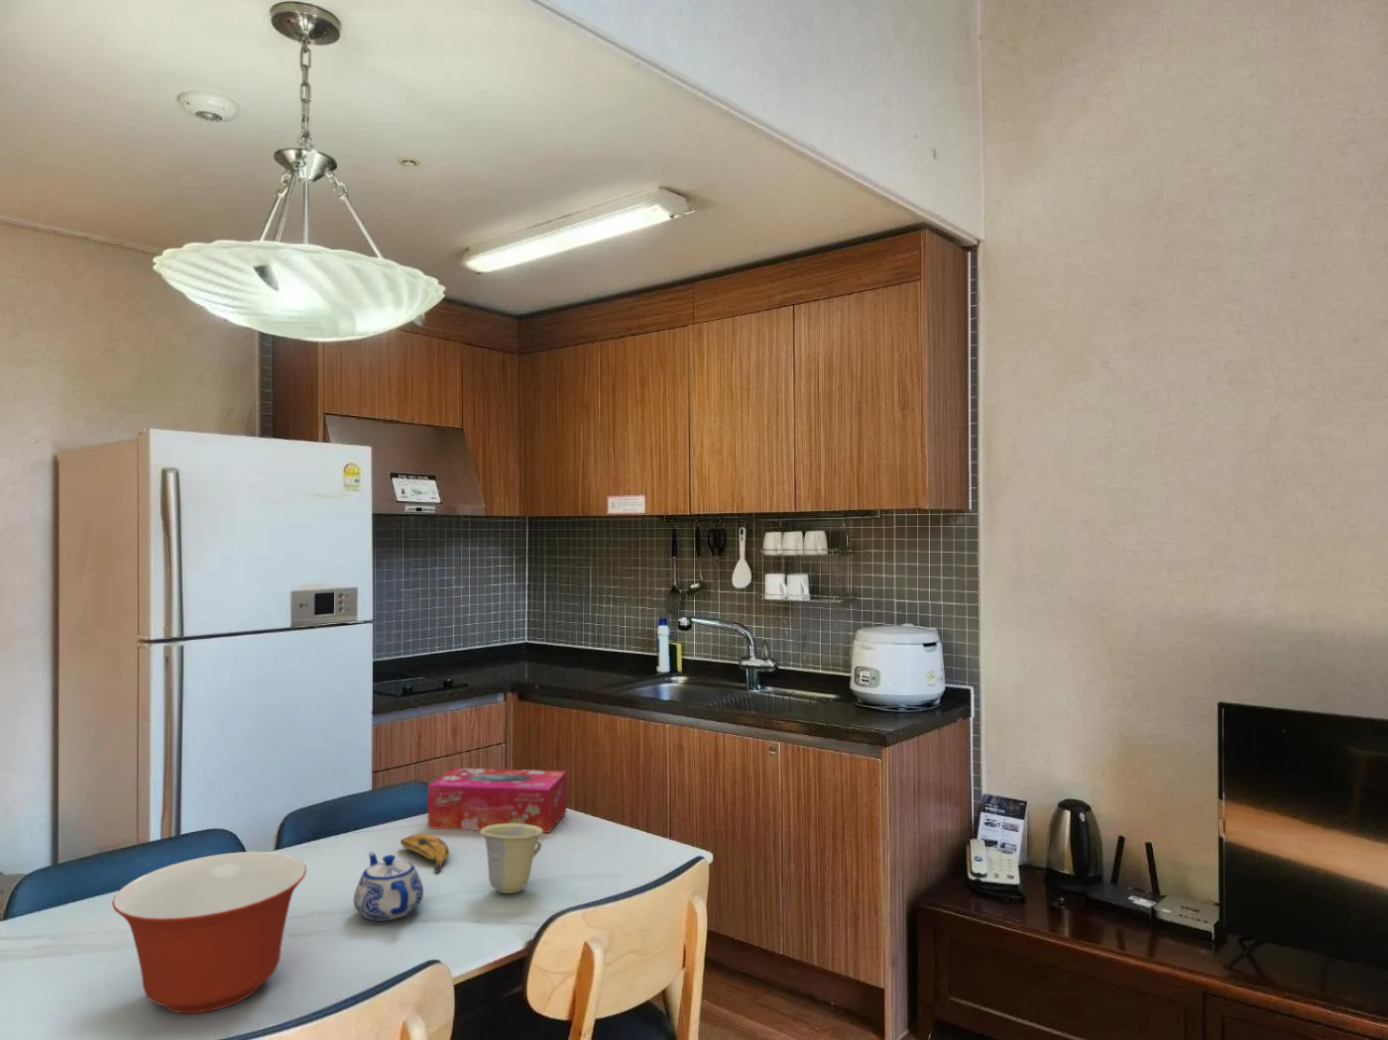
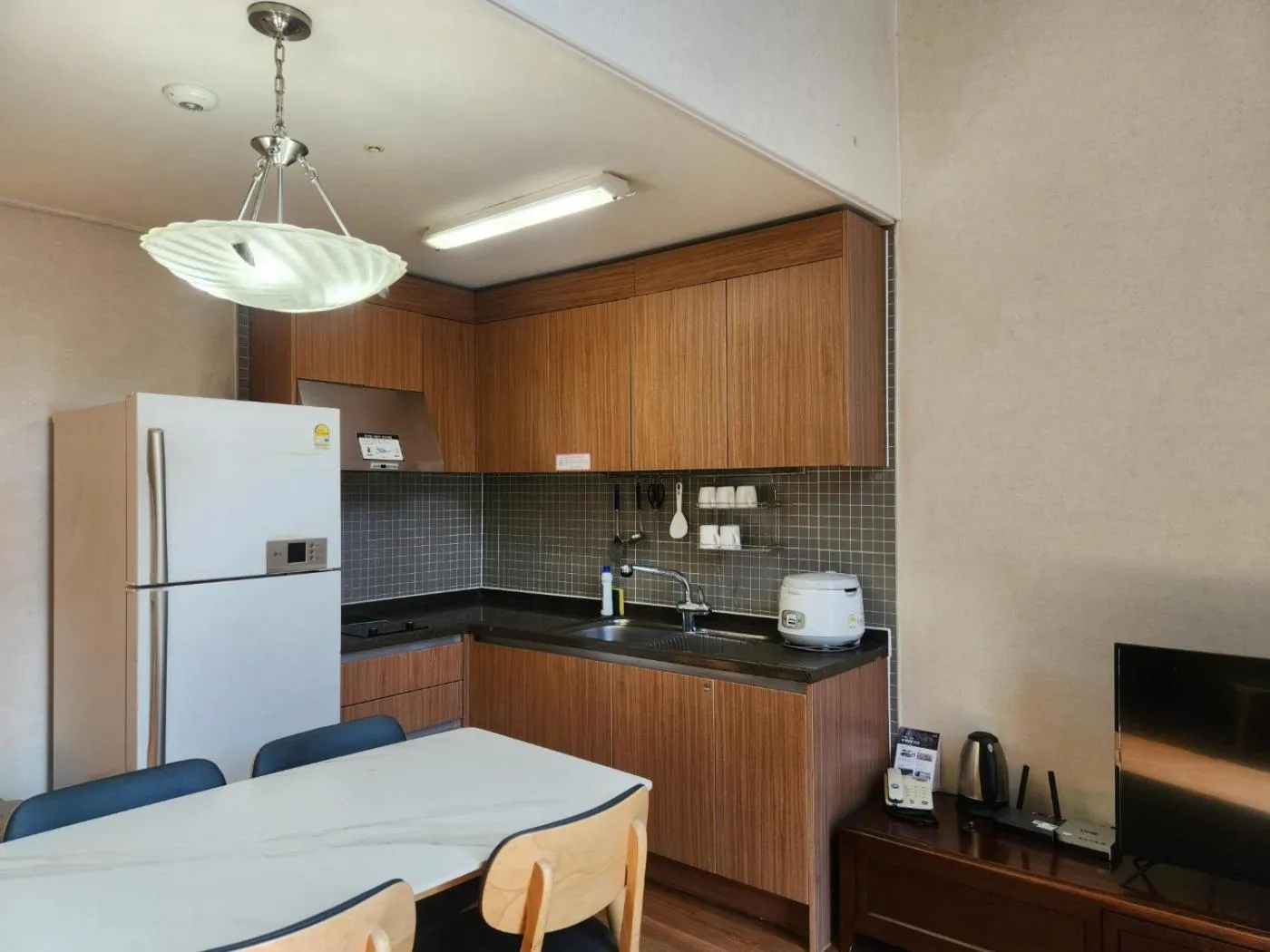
- cup (511, 856)
- mixing bowl (213, 936)
- teapot (387, 882)
- tissue box (498, 799)
- banana (427, 848)
